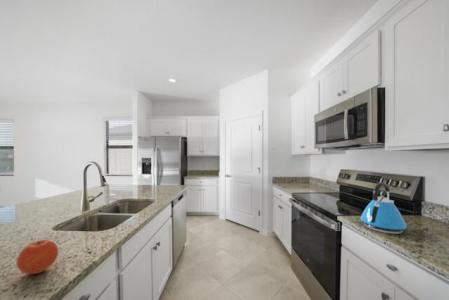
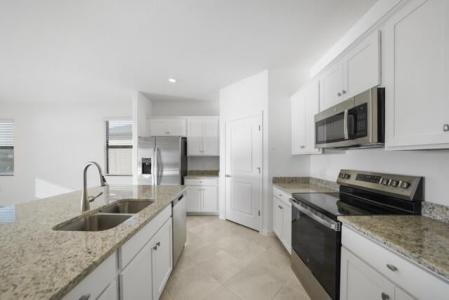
- fruit (38, 256)
- kettle (381, 205)
